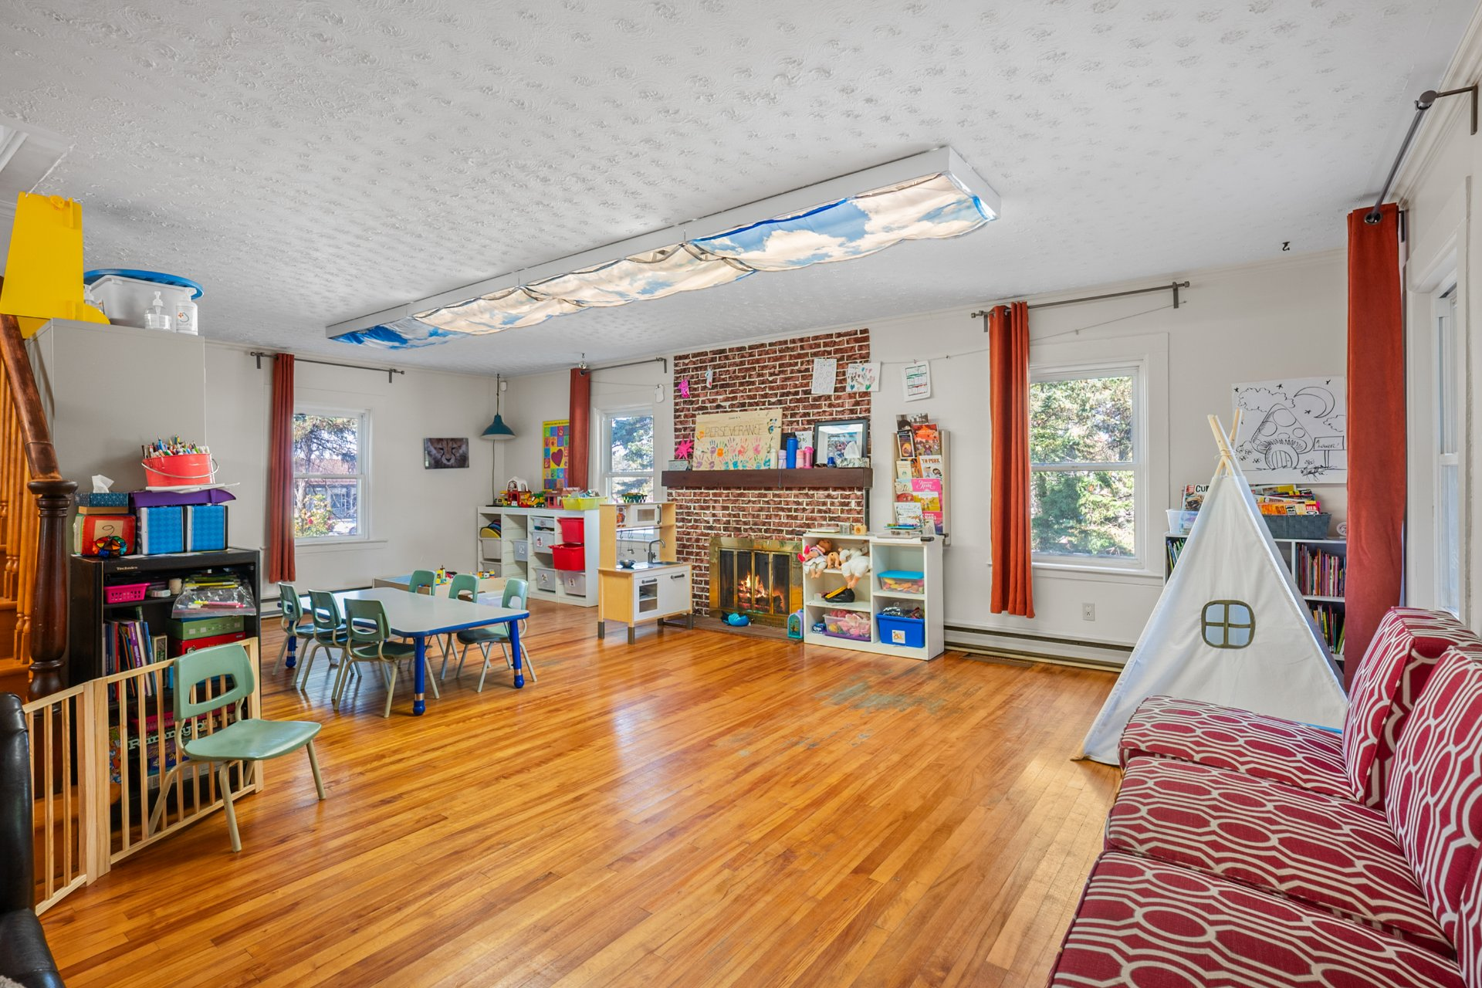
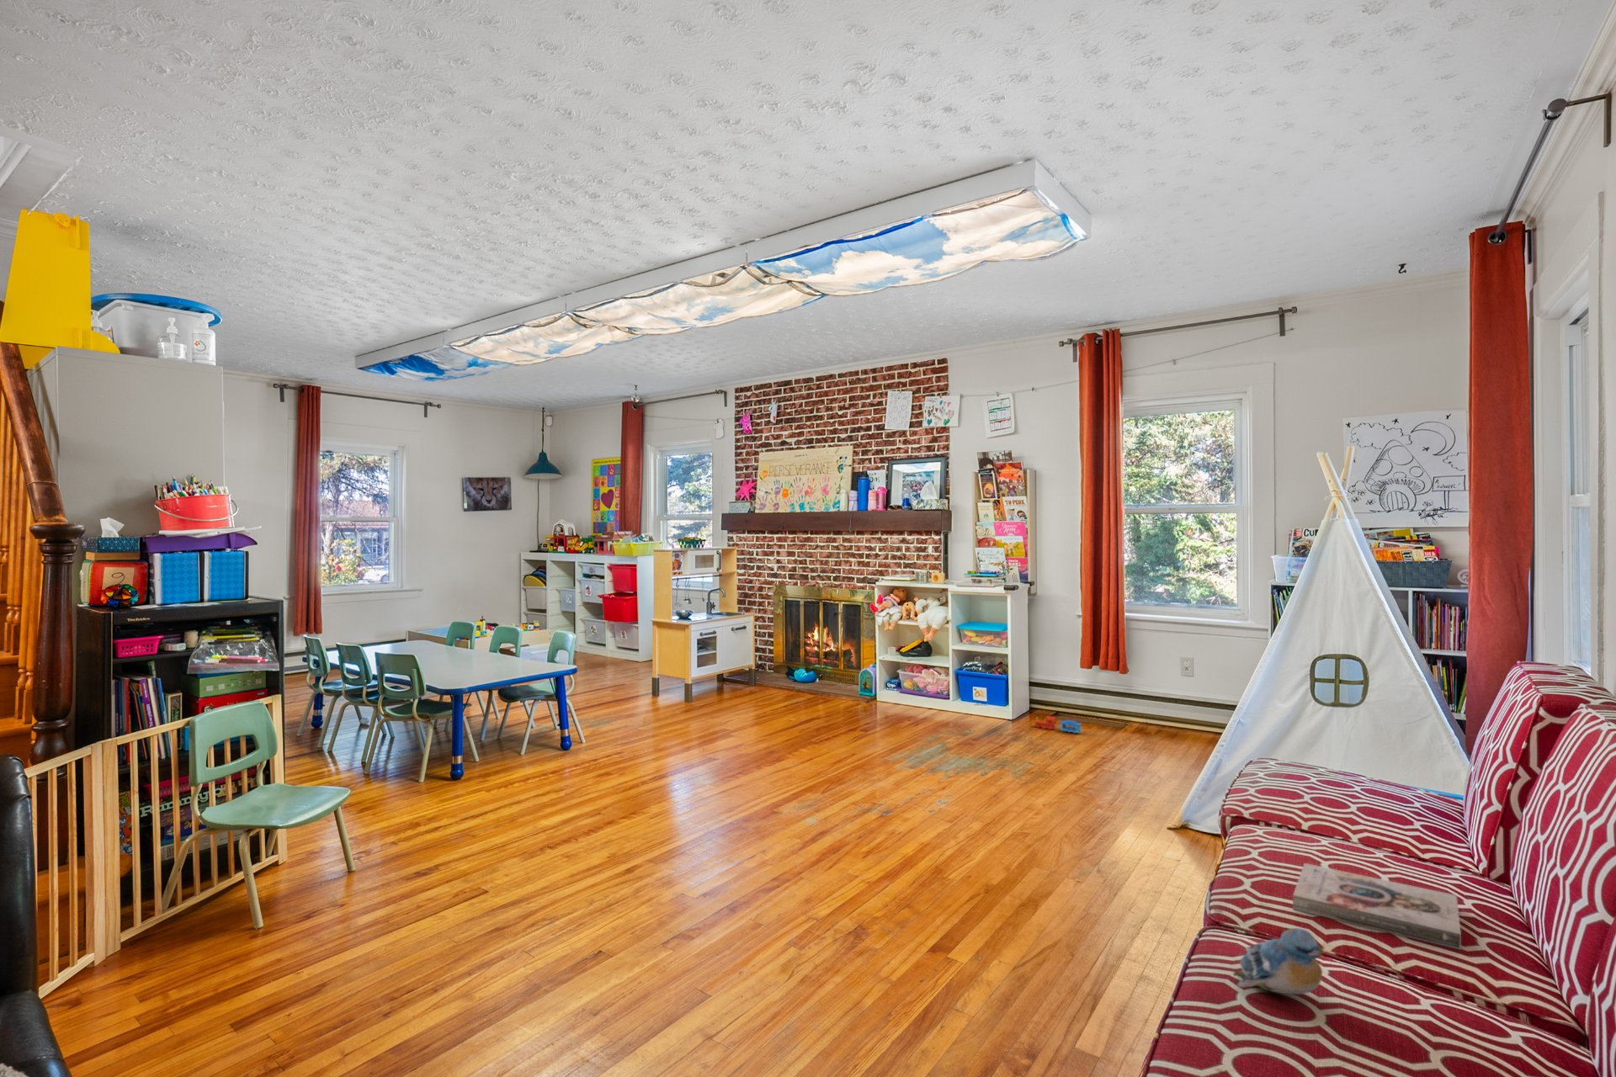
+ plush toy (1277, 954)
+ toy train (1056, 724)
+ book (1374, 902)
